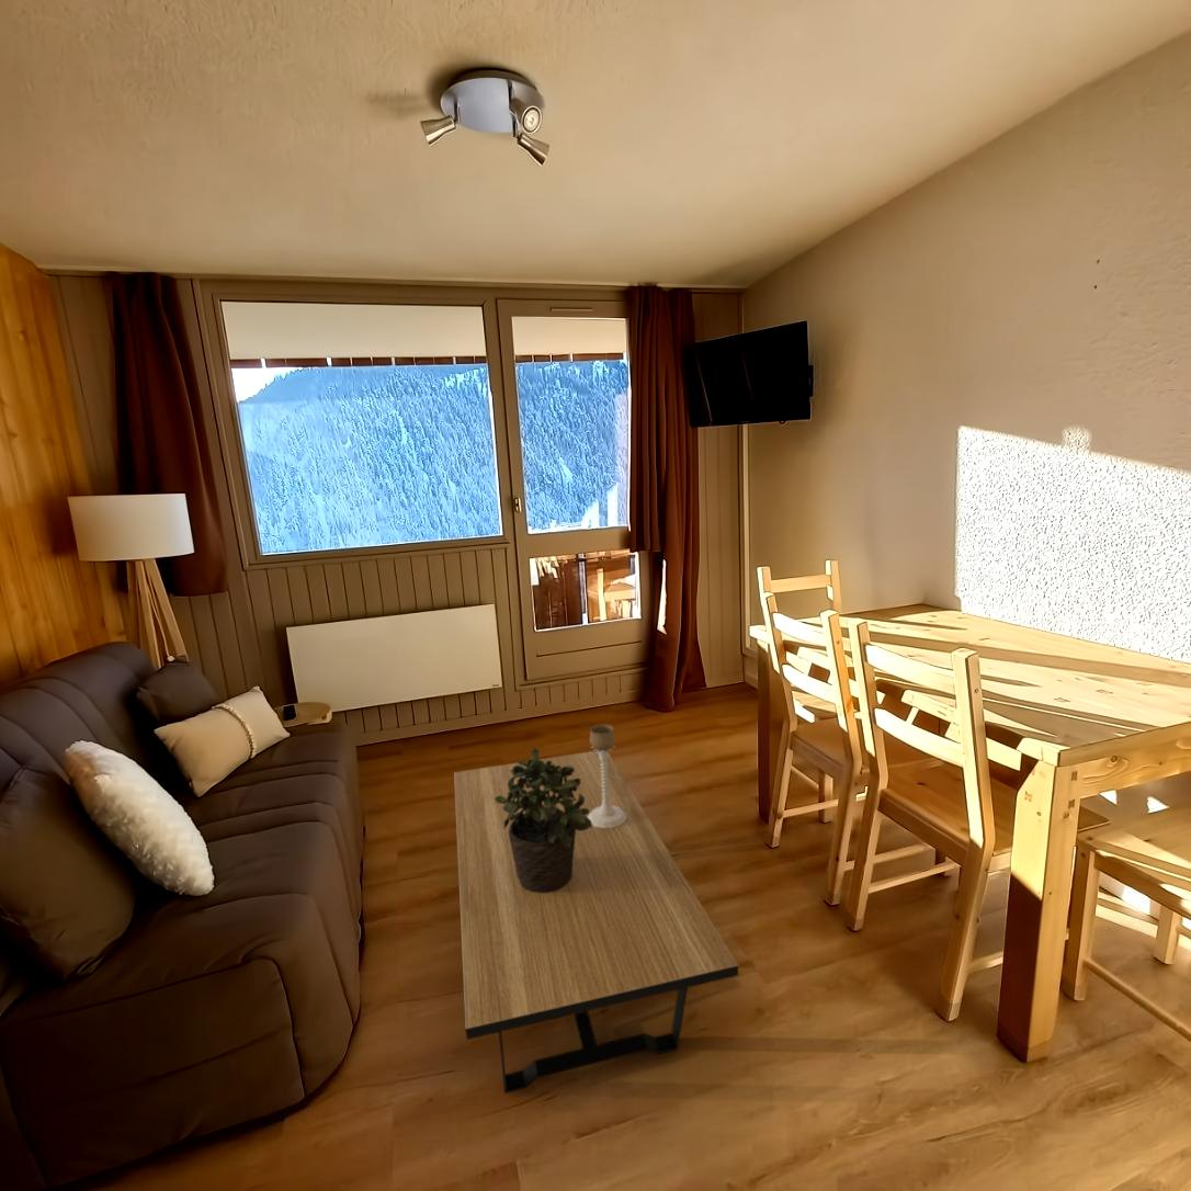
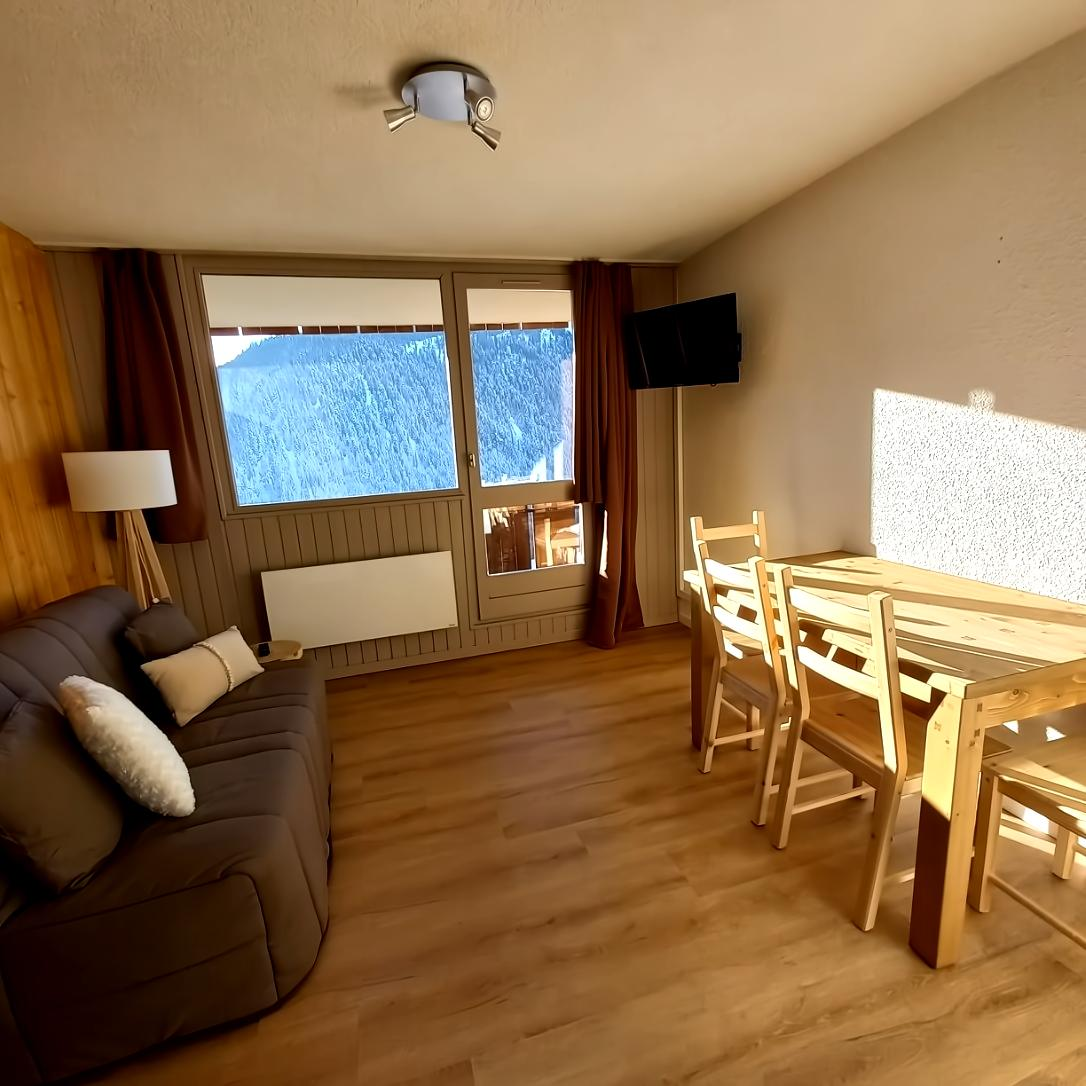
- coffee table (563, 894)
- candle holder (604, 775)
- potted plant (542, 816)
